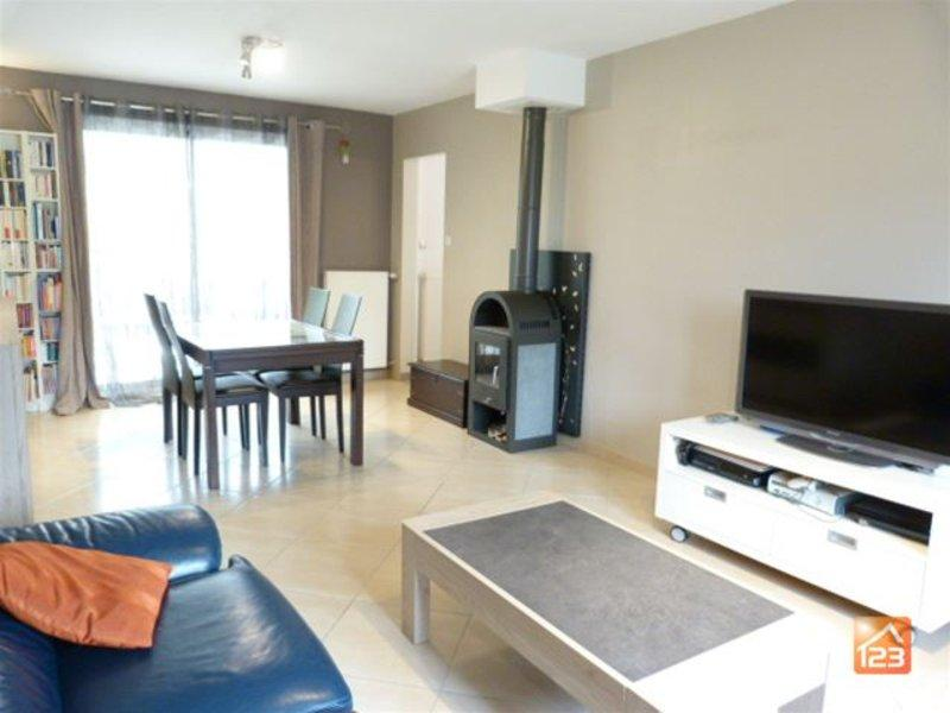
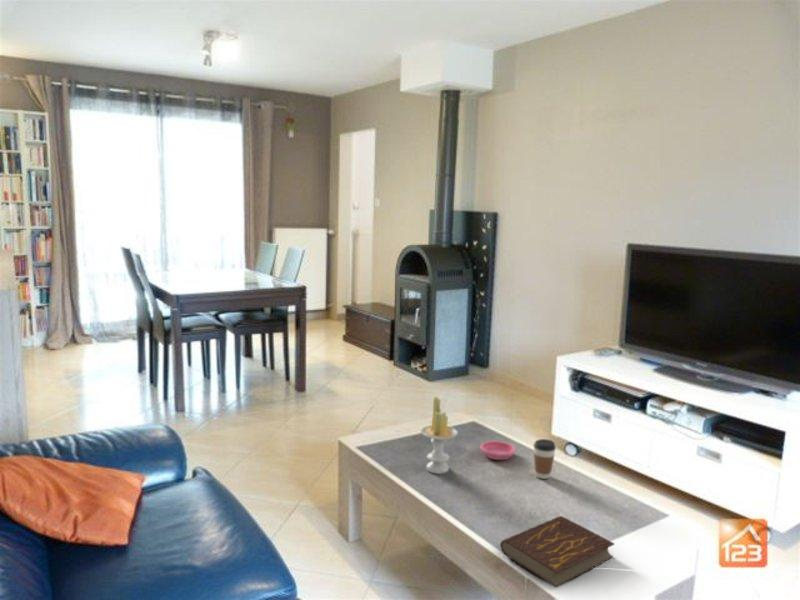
+ saucer (497, 451)
+ coffee cup (543, 459)
+ candle (438, 434)
+ book (557, 547)
